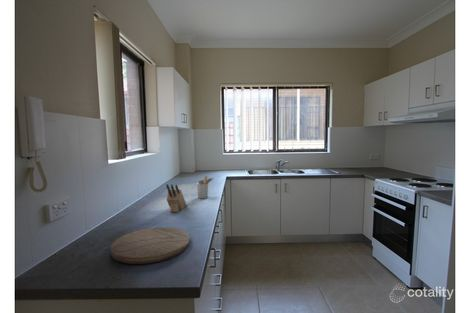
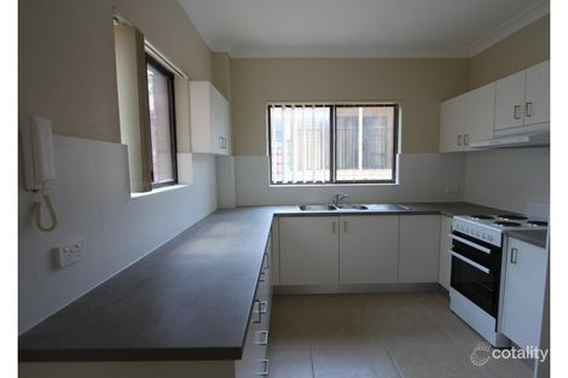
- utensil holder (205, 187)
- cutting board (152, 242)
- knife block (176, 195)
